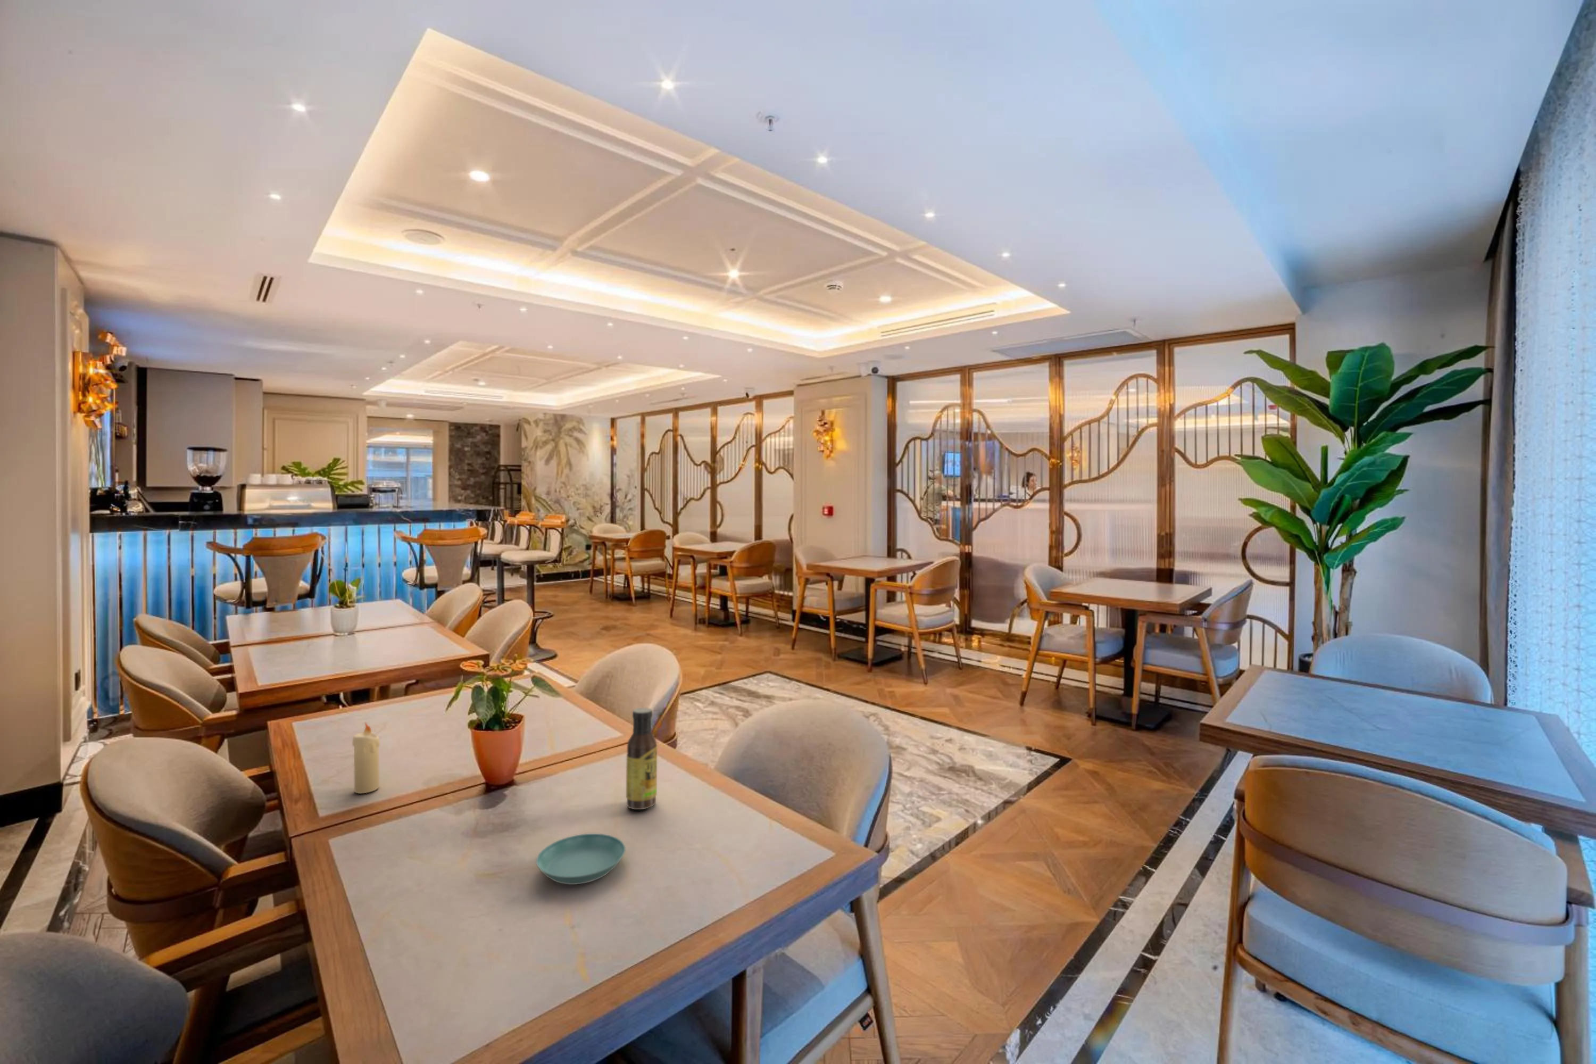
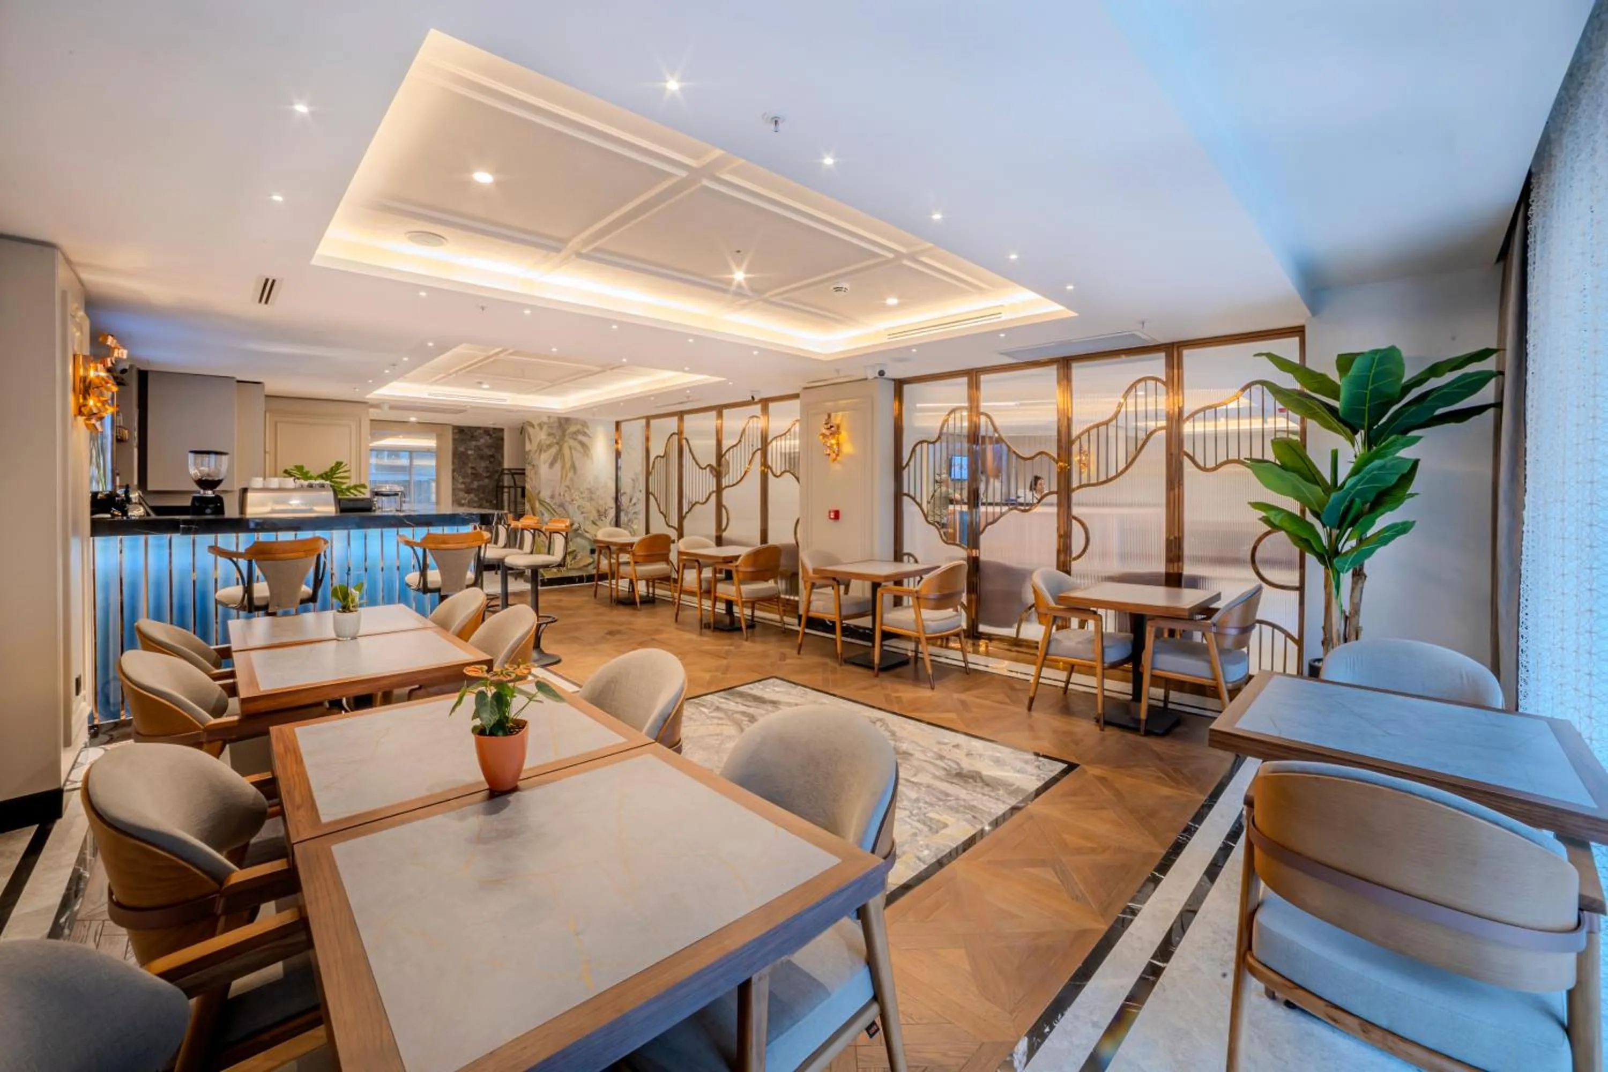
- sauce bottle (641, 758)
- saucer (582, 860)
- candle (366, 755)
